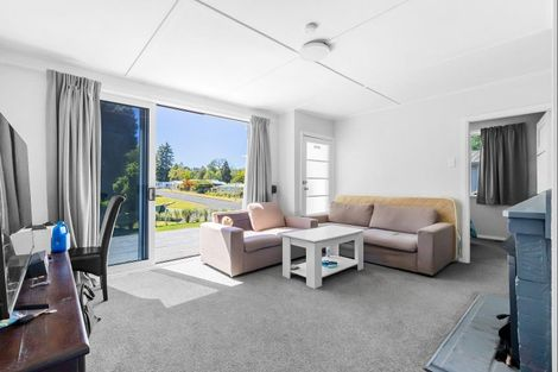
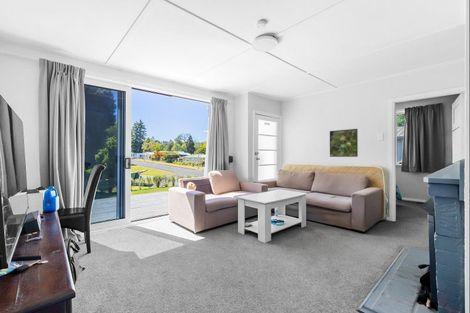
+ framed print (343, 143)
